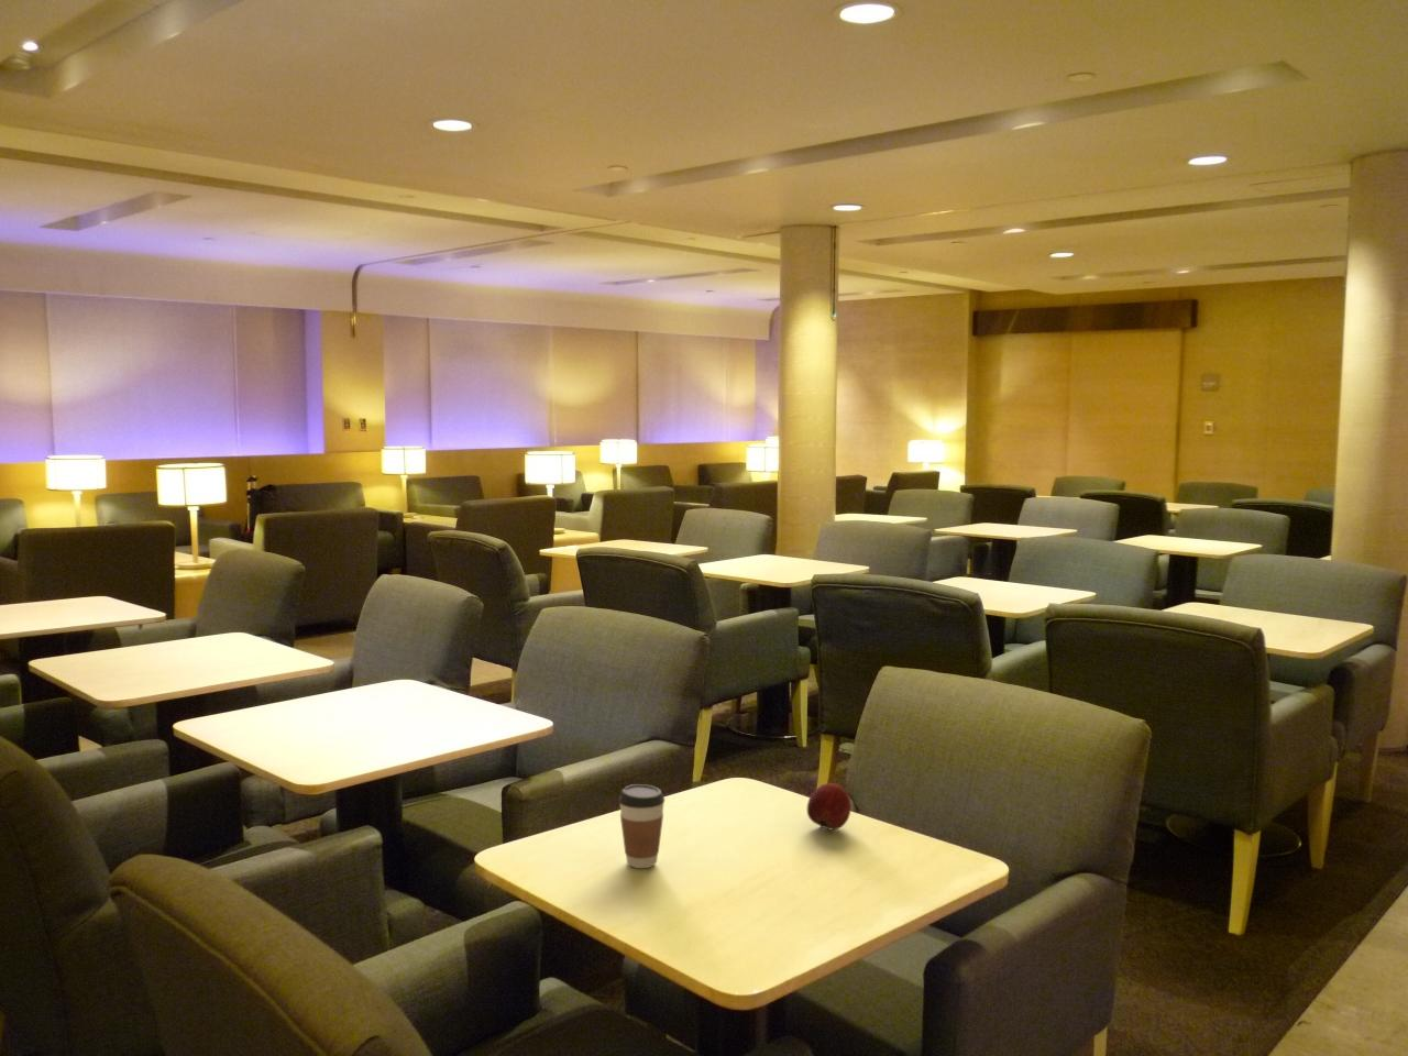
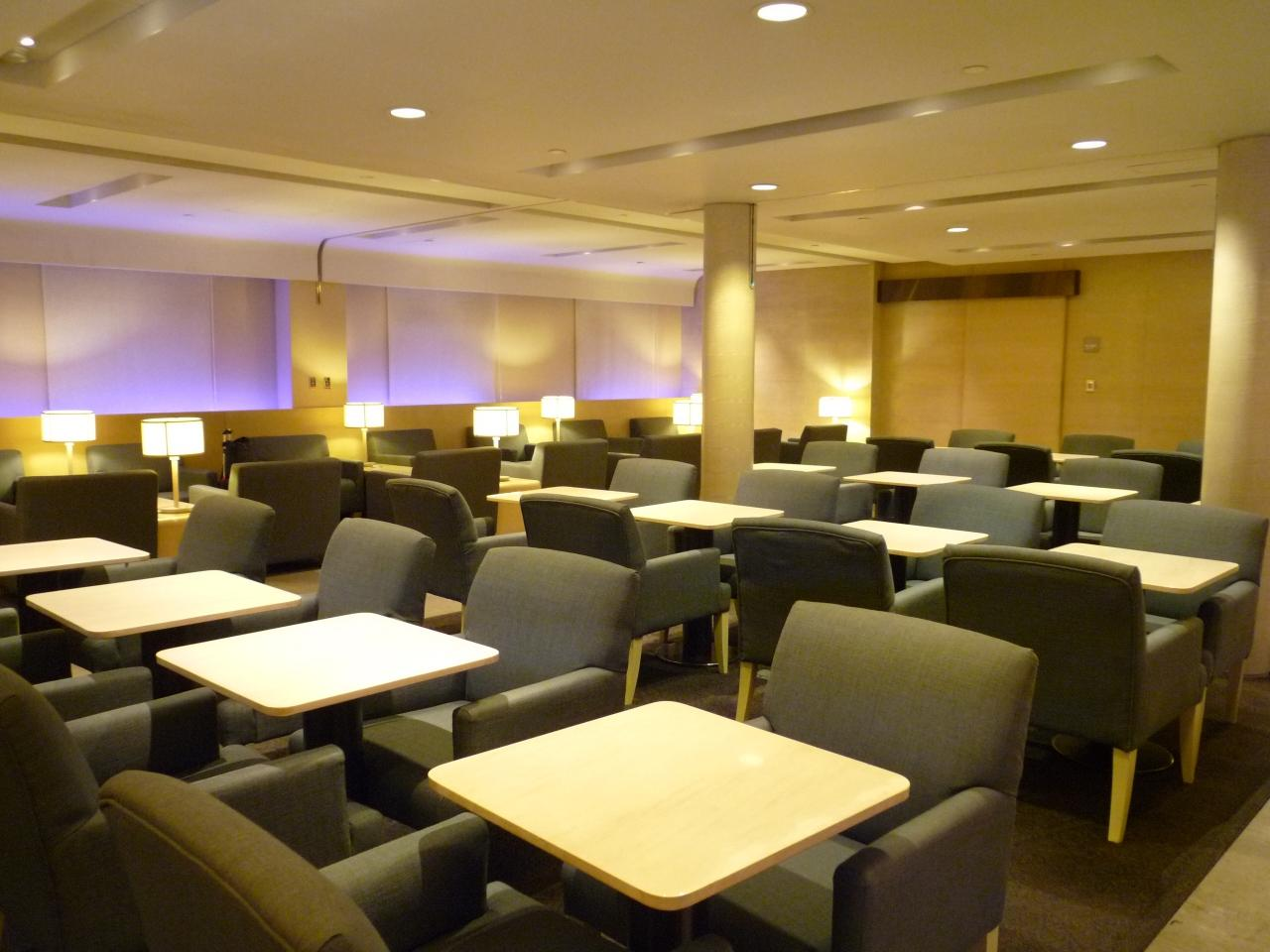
- apple (828, 806)
- coffee cup (641, 826)
